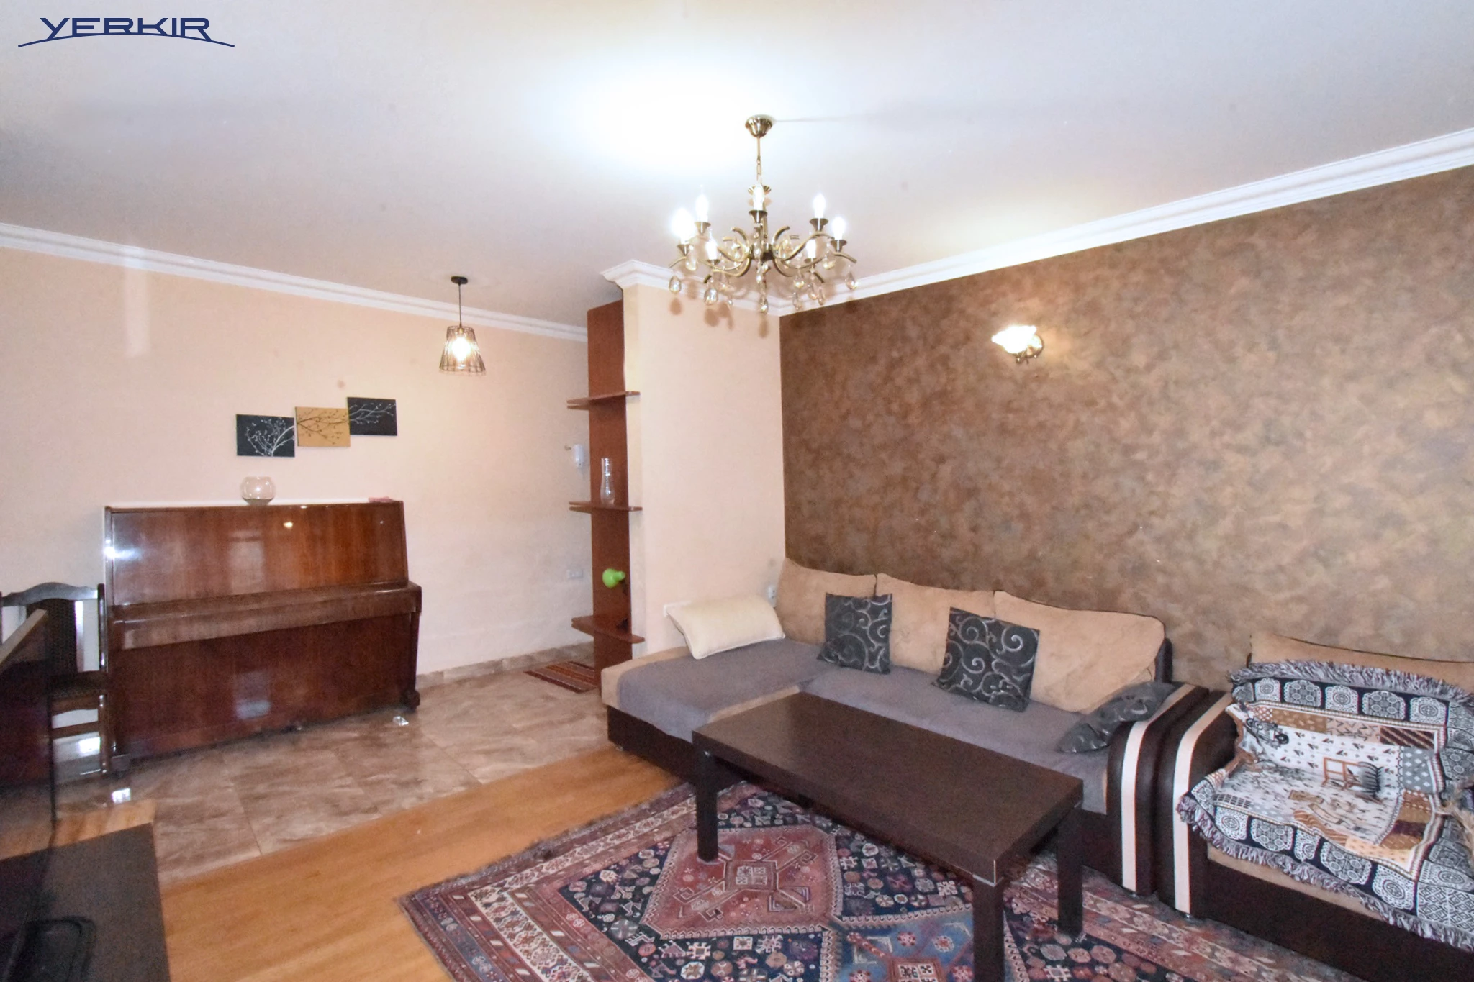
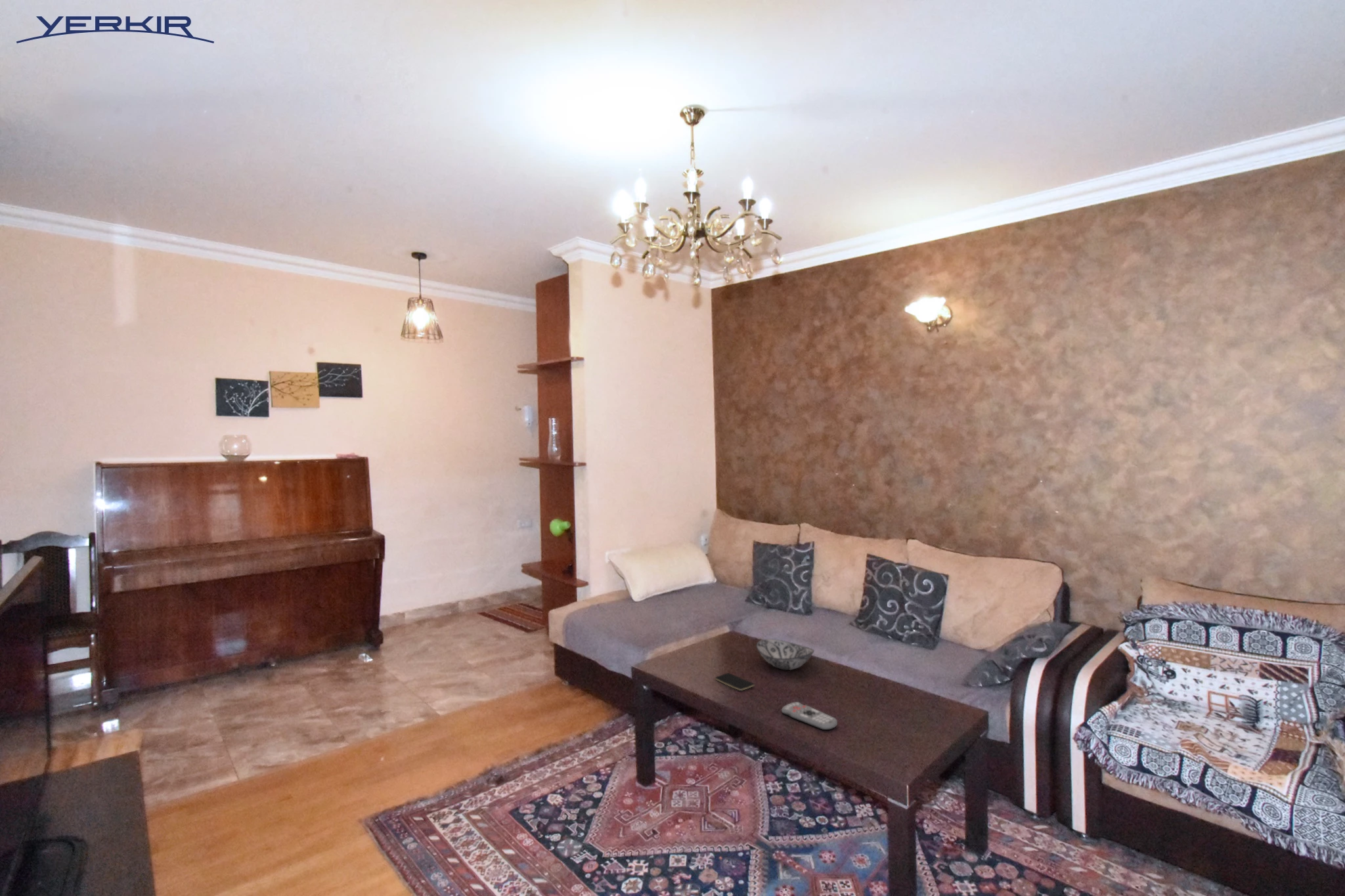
+ decorative bowl (785, 656)
+ smartphone (734, 681)
+ remote control (810, 716)
